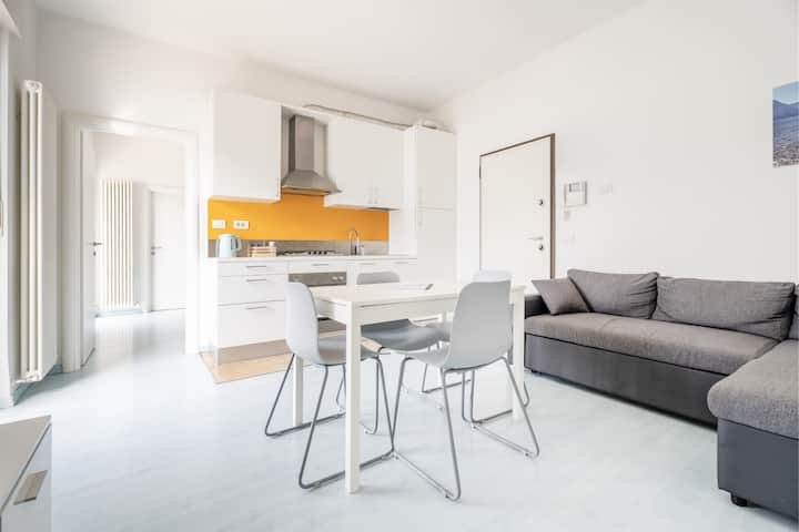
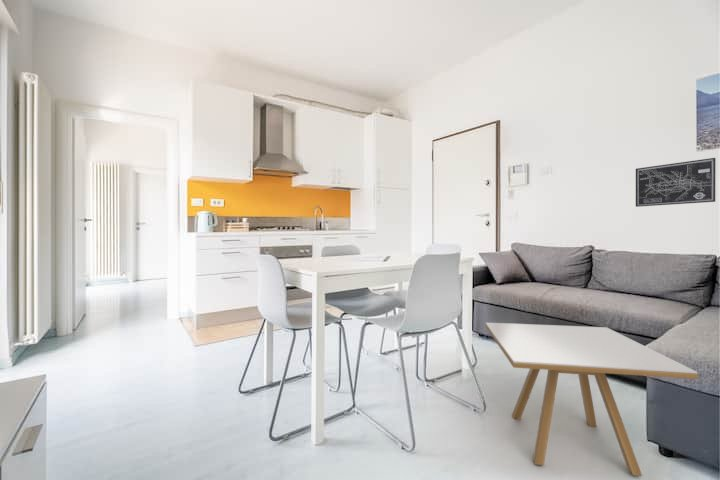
+ side table (555, 391)
+ wall art (672, 184)
